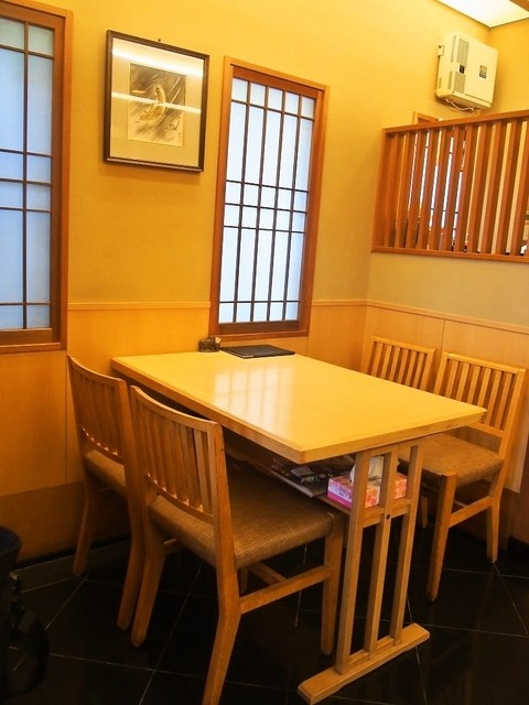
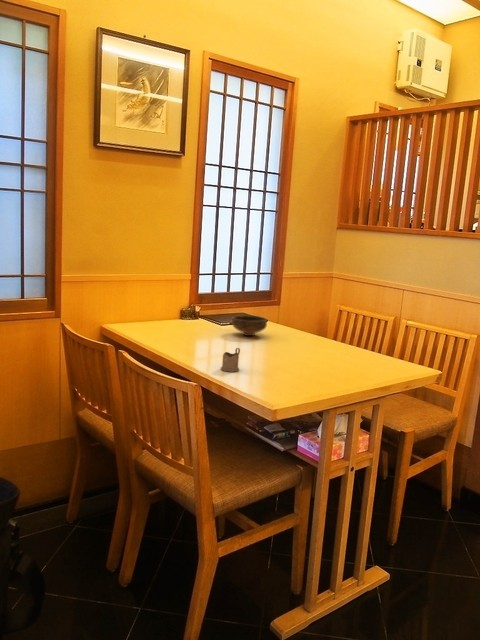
+ tea glass holder (232, 356)
+ bowl (249, 326)
